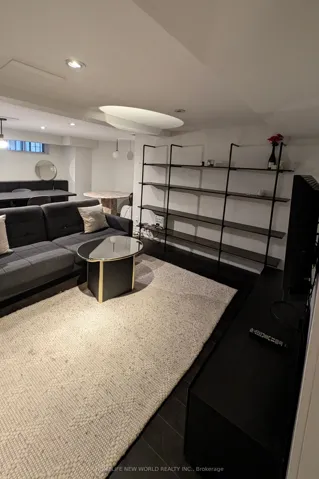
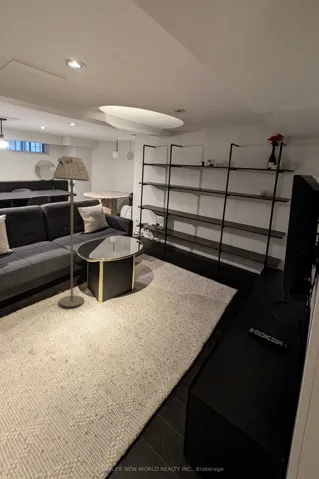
+ floor lamp (71, 233)
